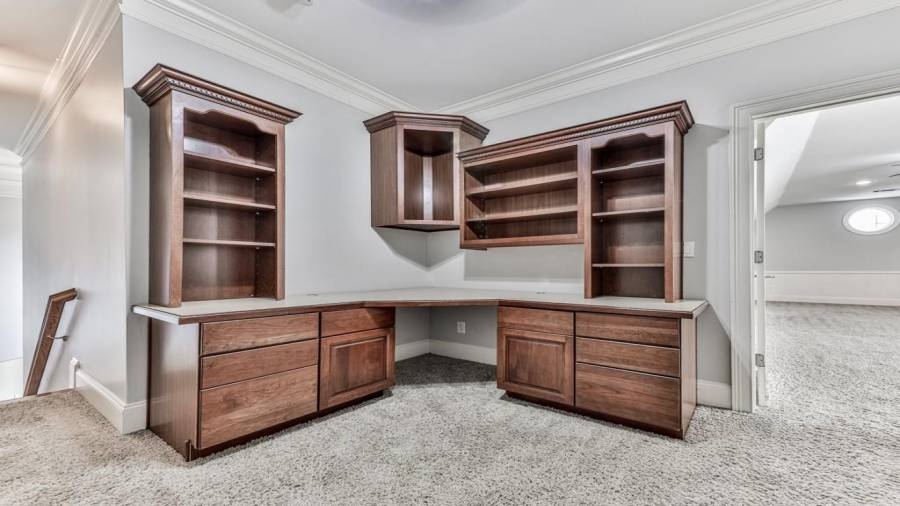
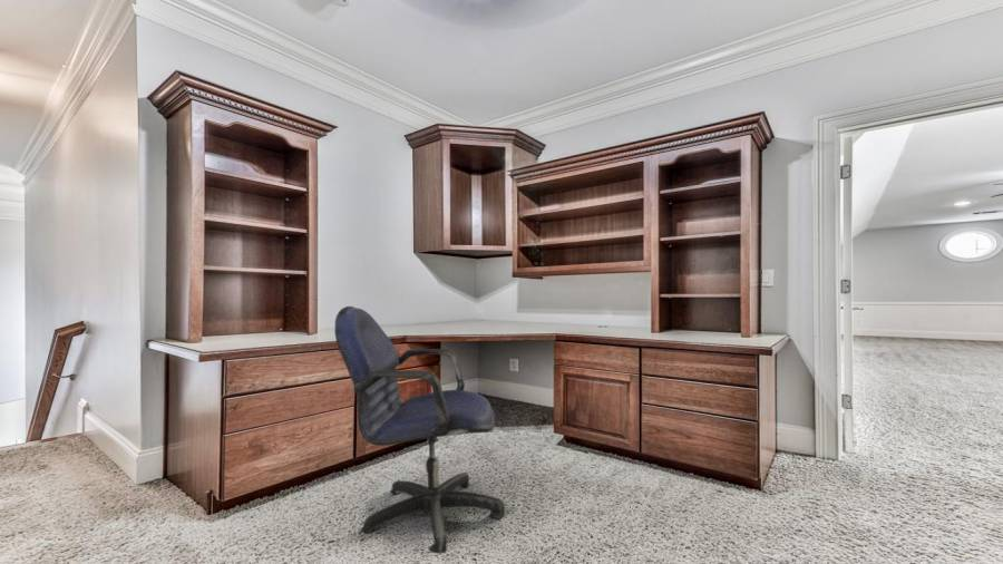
+ office chair (425, 408)
